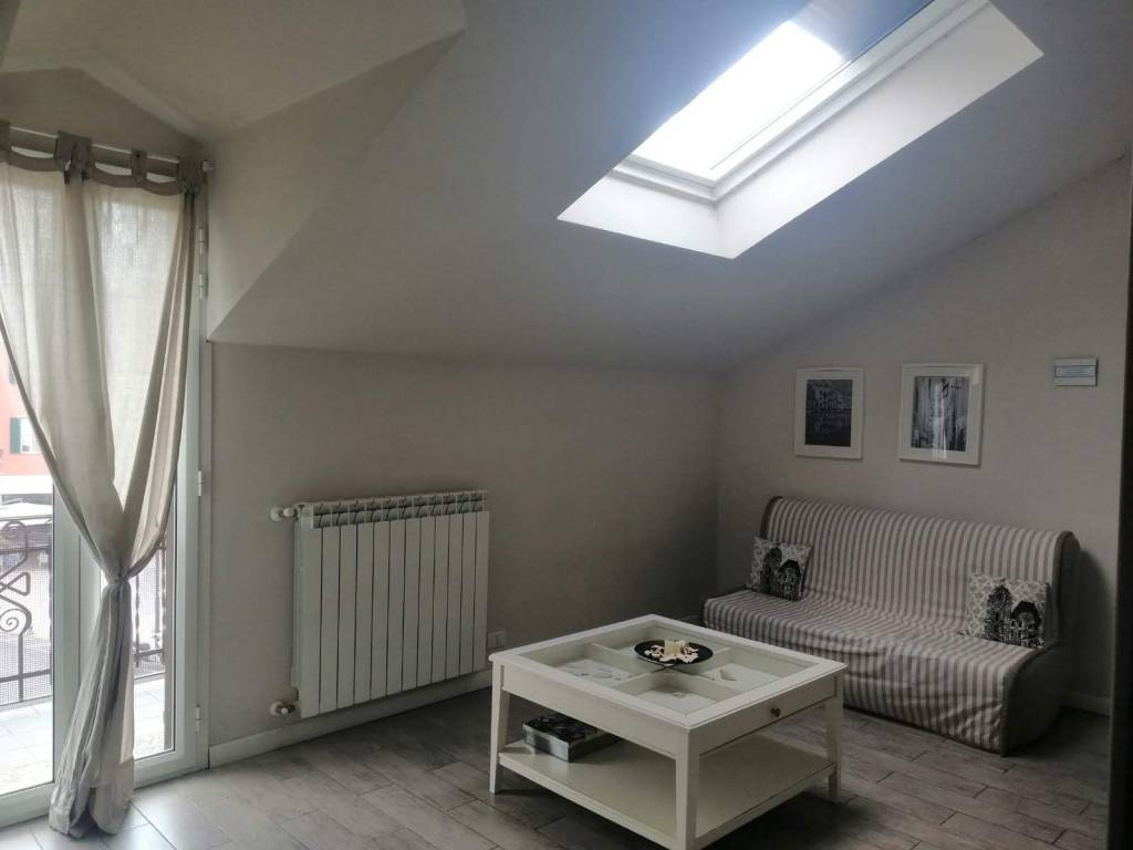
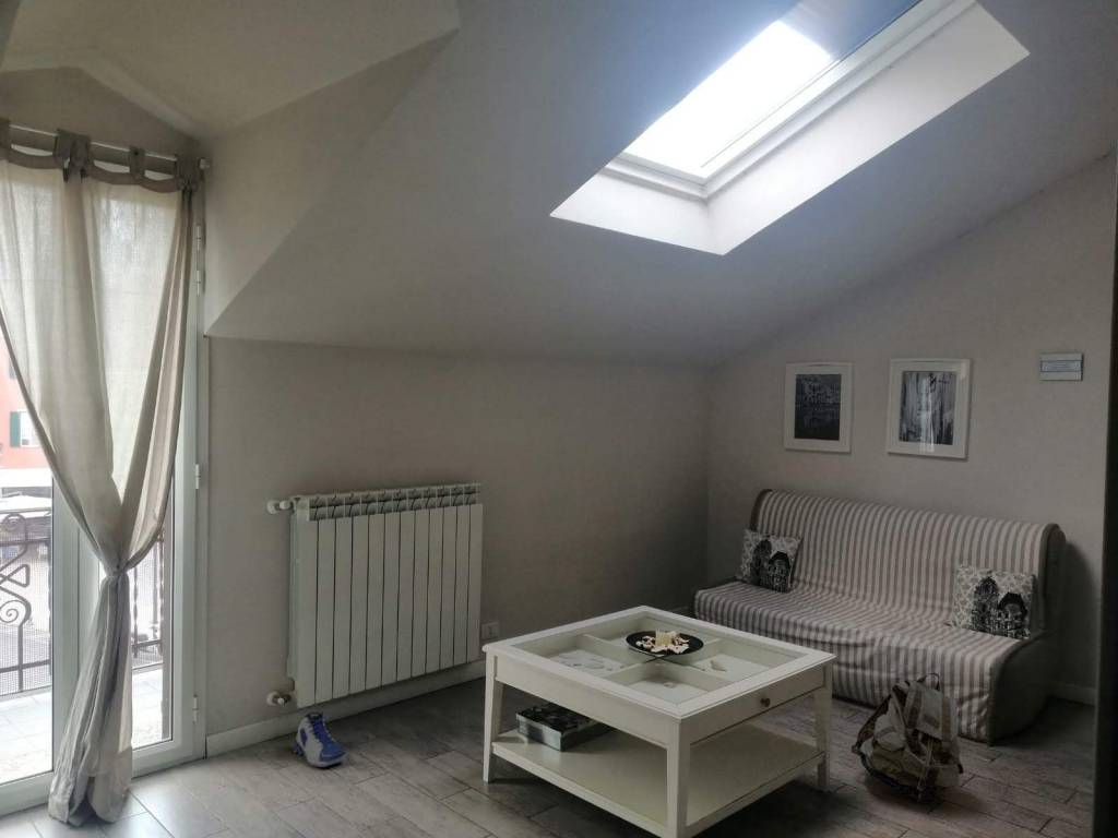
+ sneaker (316, 735)
+ backpack (906, 730)
